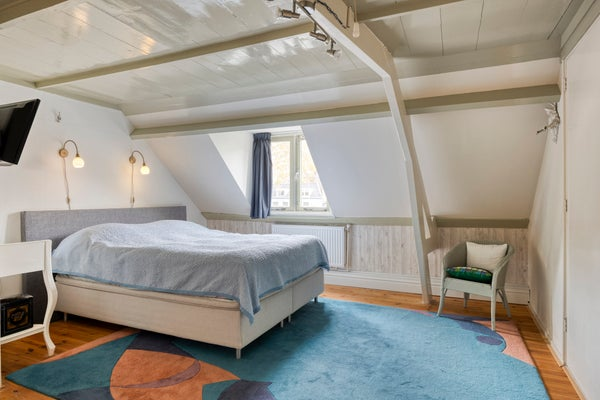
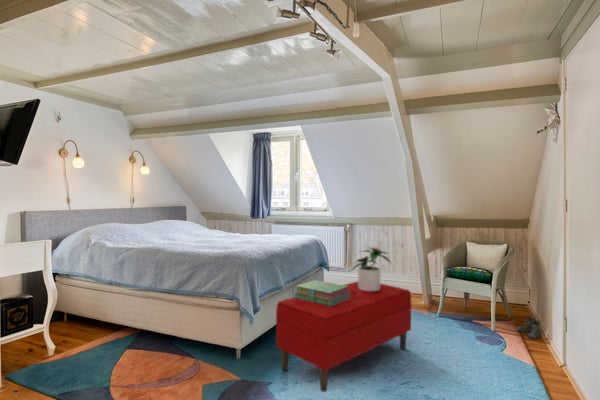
+ boots (530, 326)
+ stack of books (322, 291)
+ potted plant (372, 267)
+ bench (347, 326)
